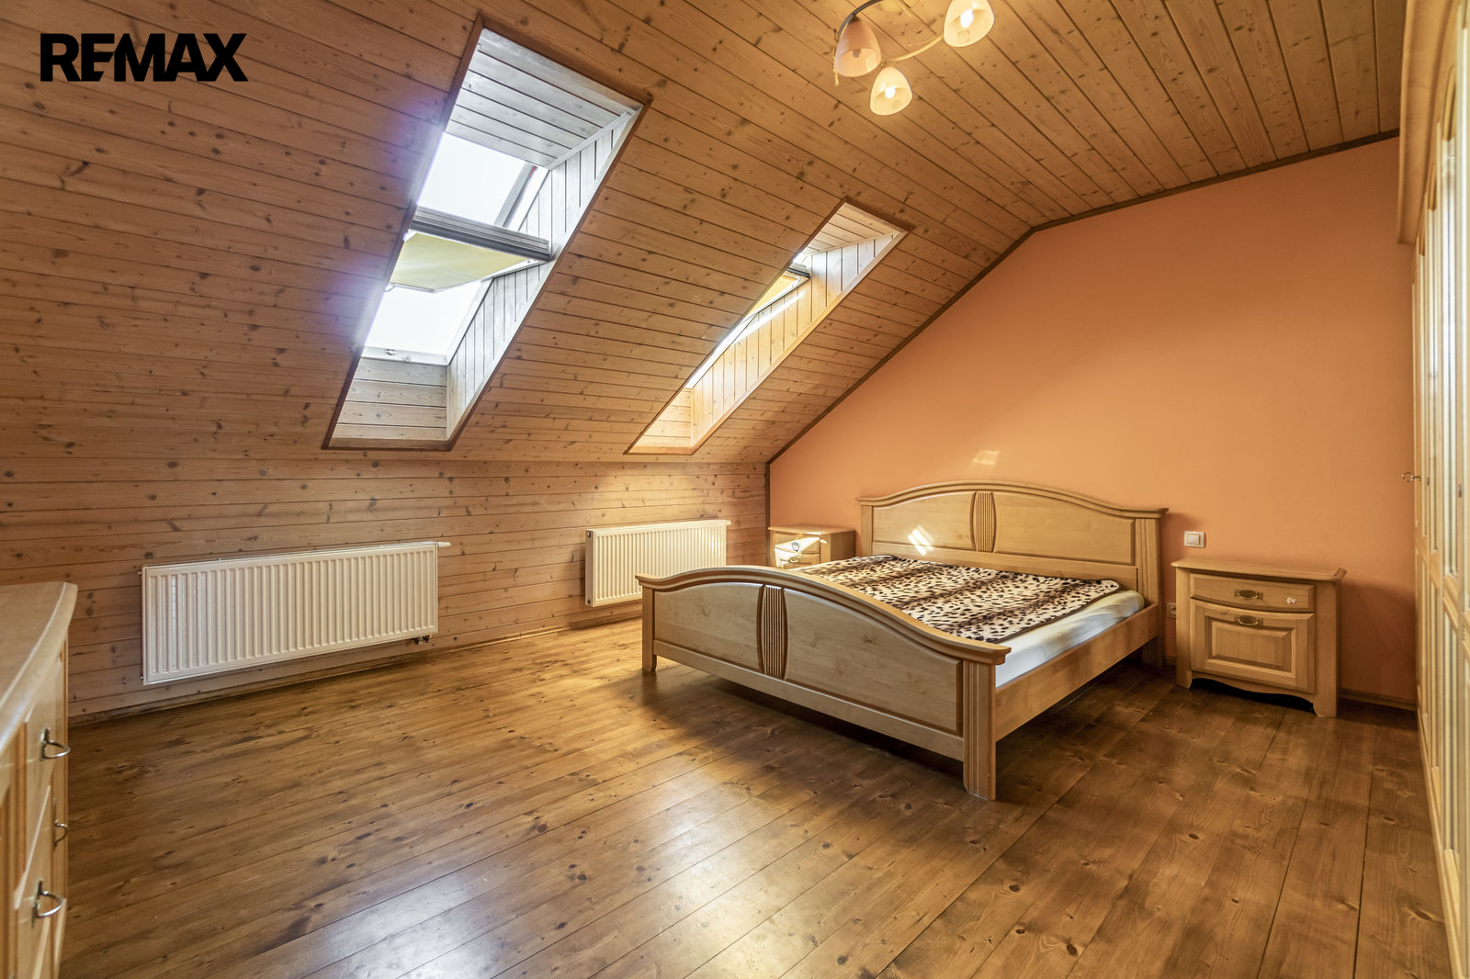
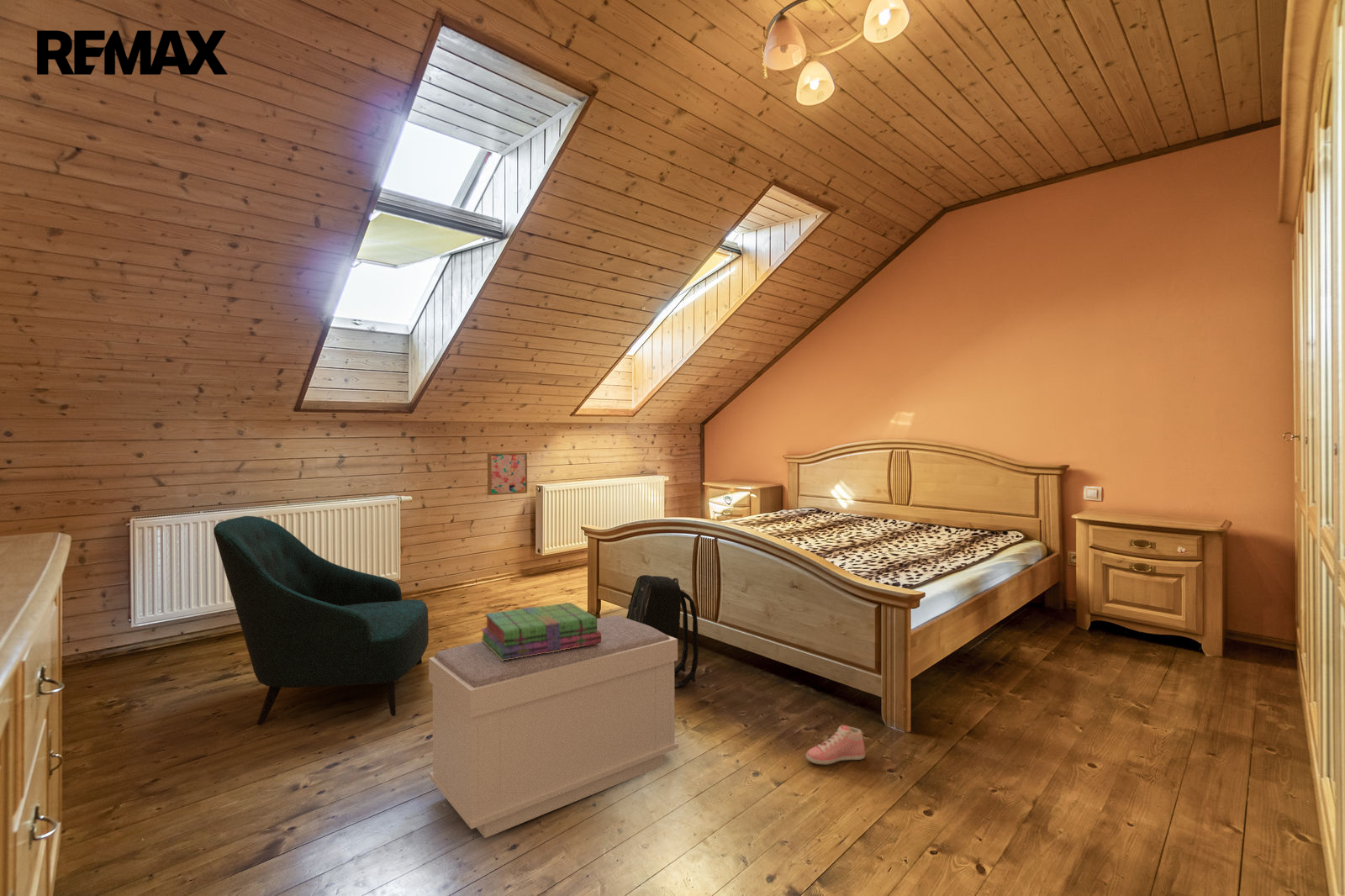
+ bench (558, 708)
+ stack of books (540, 628)
+ backpack (657, 630)
+ armchair (340, 604)
+ wall art (507, 473)
+ sneaker (835, 742)
